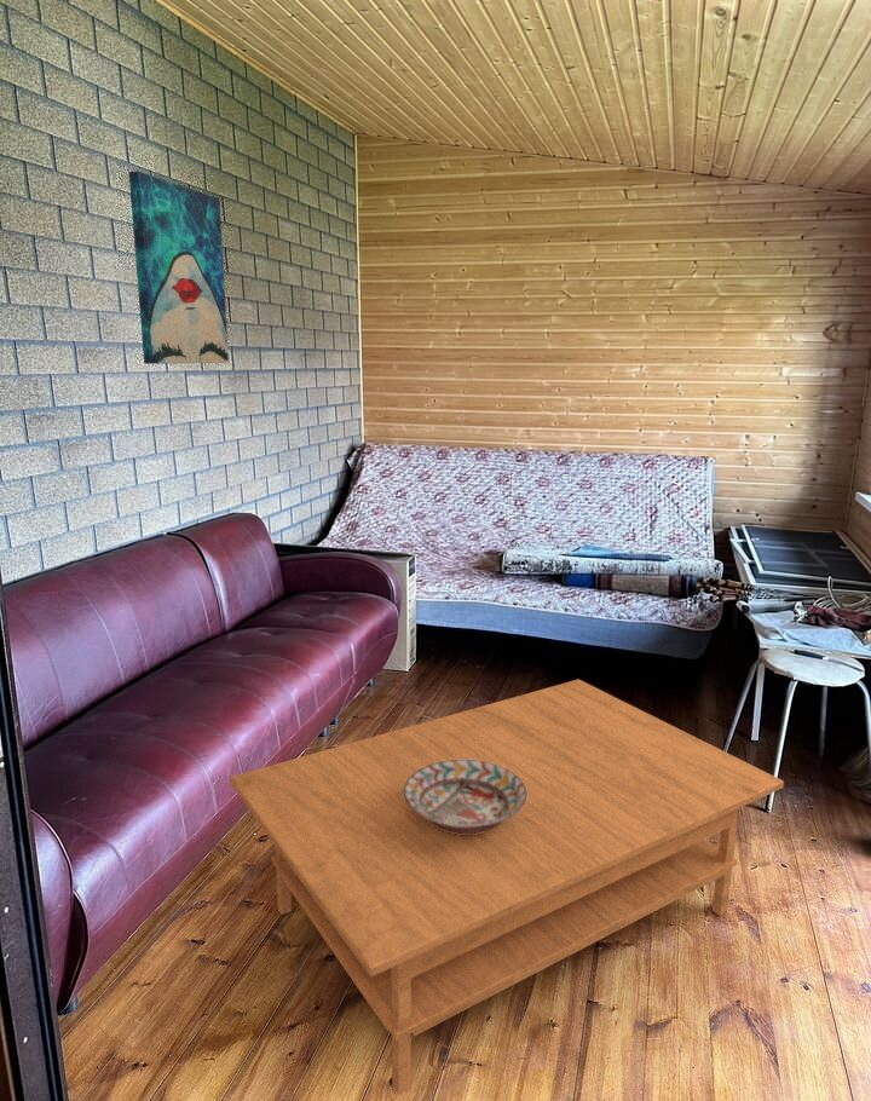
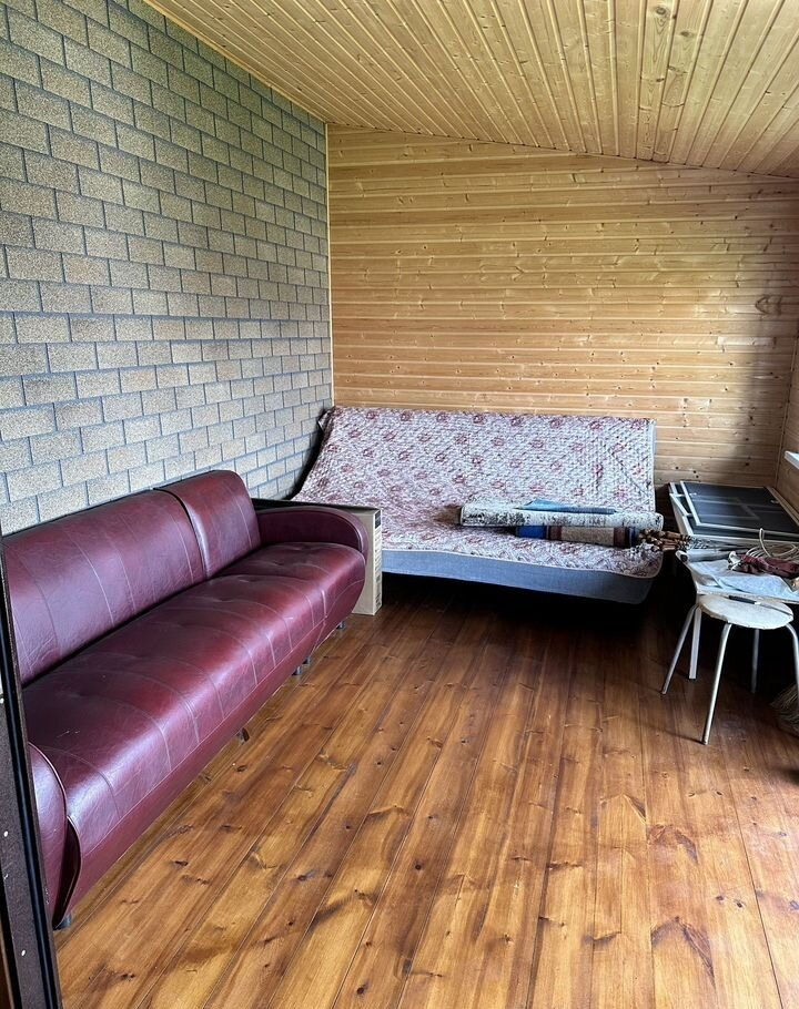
- decorative bowl (465, 802)
- coffee table (504, 846)
- wall art (184, 276)
